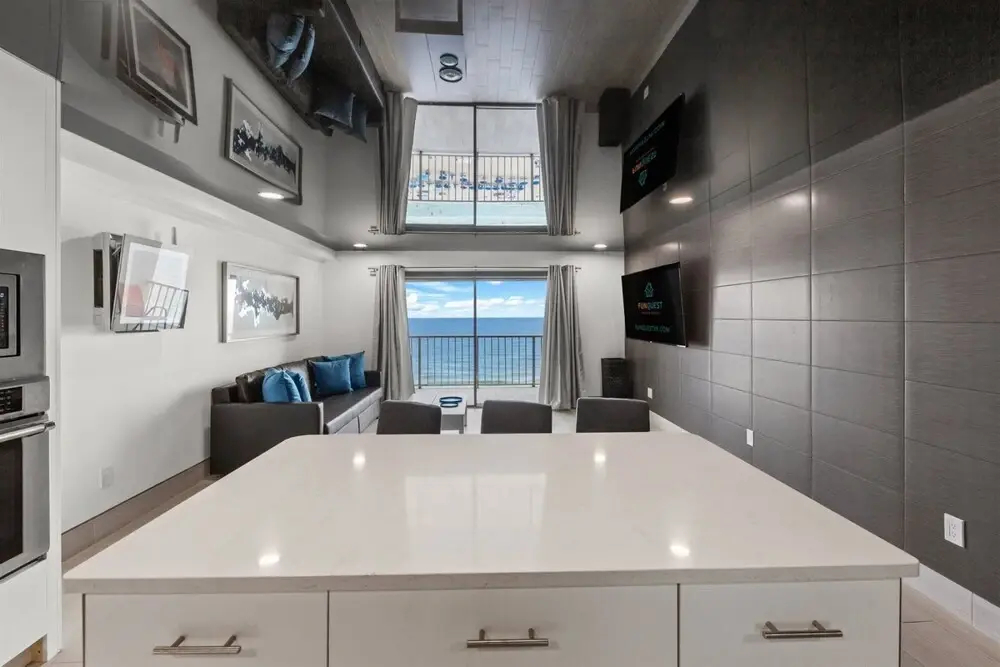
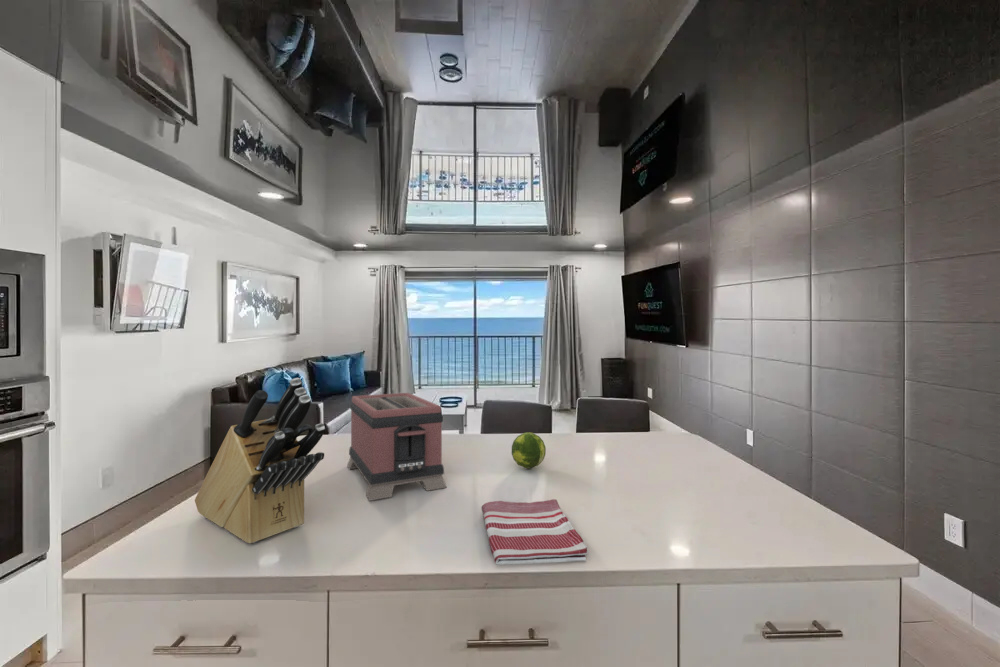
+ fruit (528, 450)
+ dish towel (529, 527)
+ knife block (257, 450)
+ toaster (394, 439)
